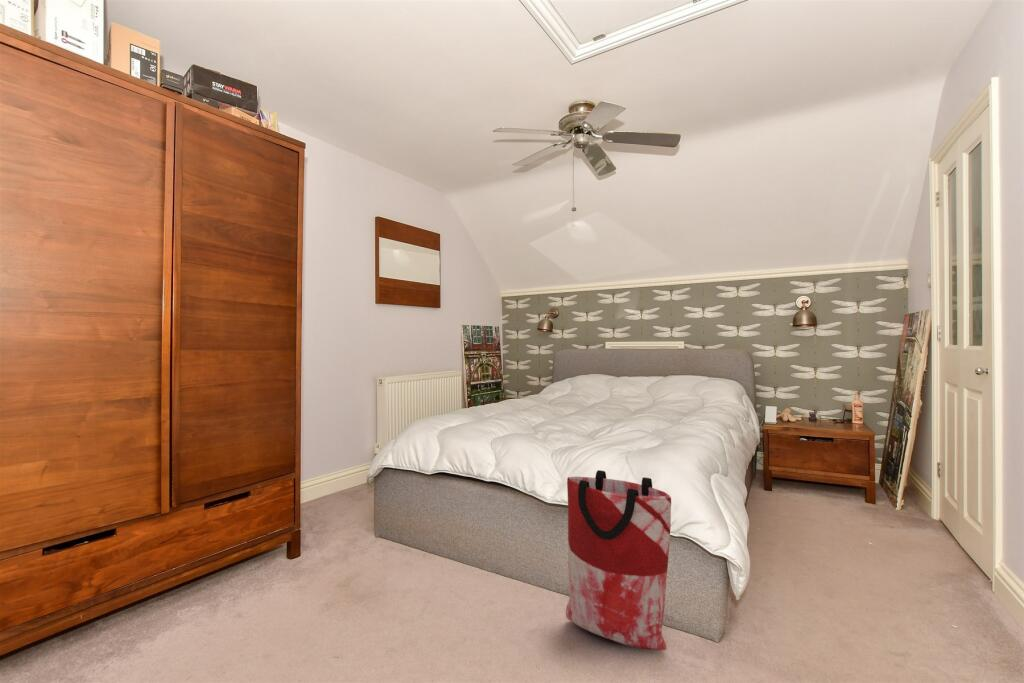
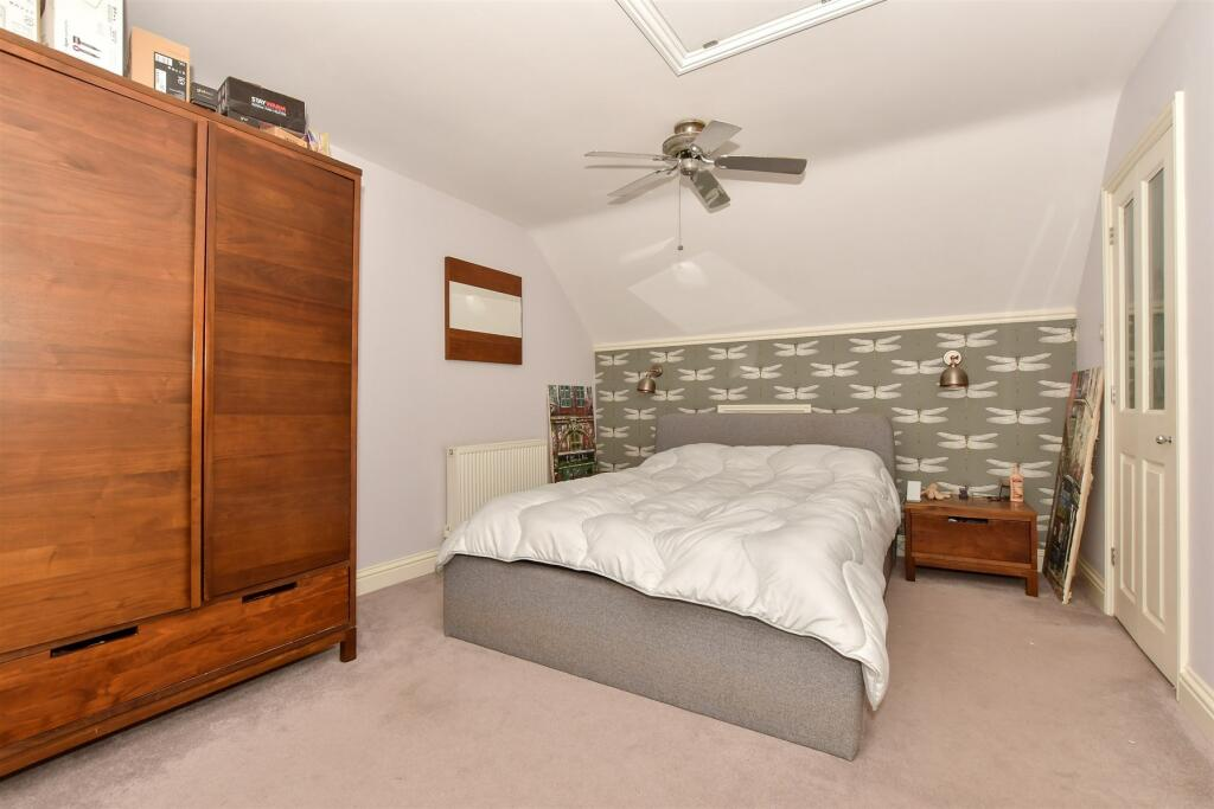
- bag (615, 558)
